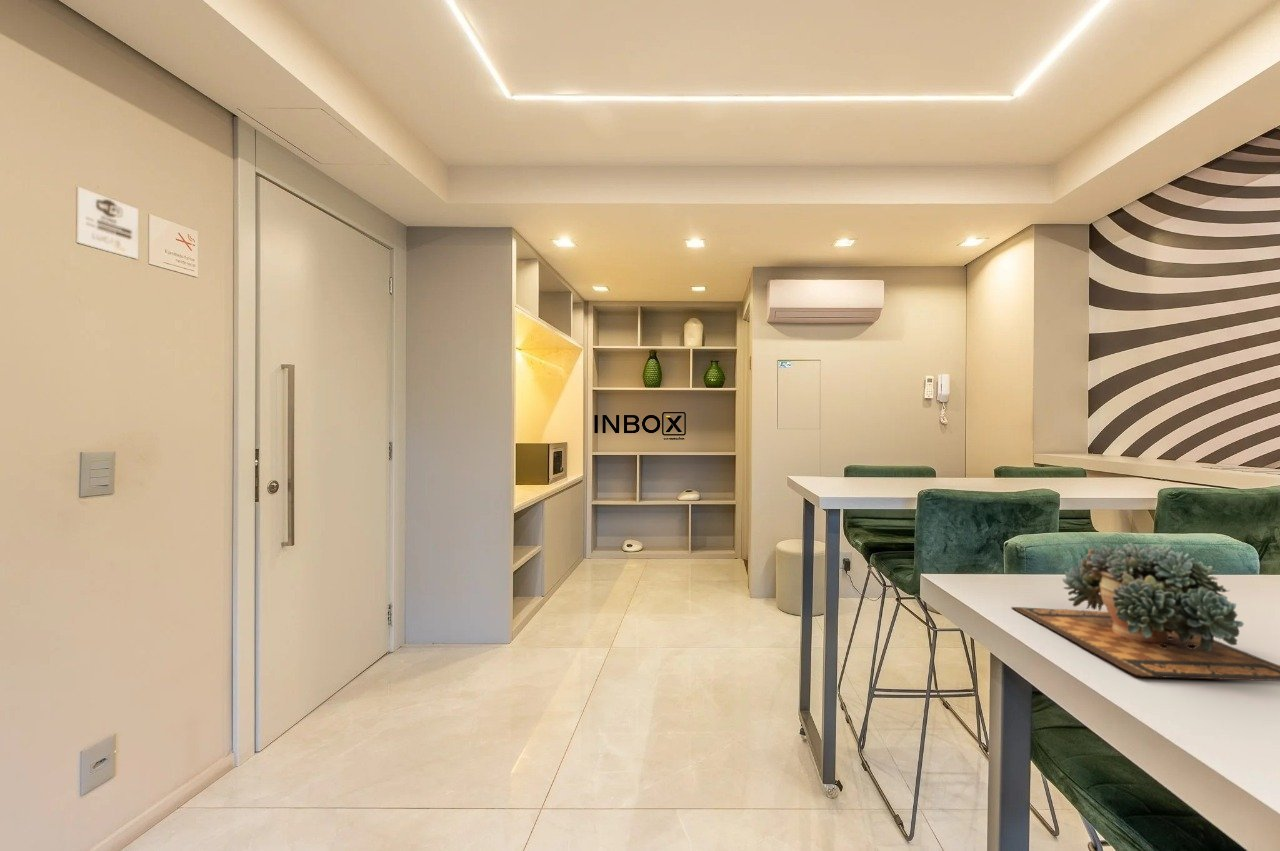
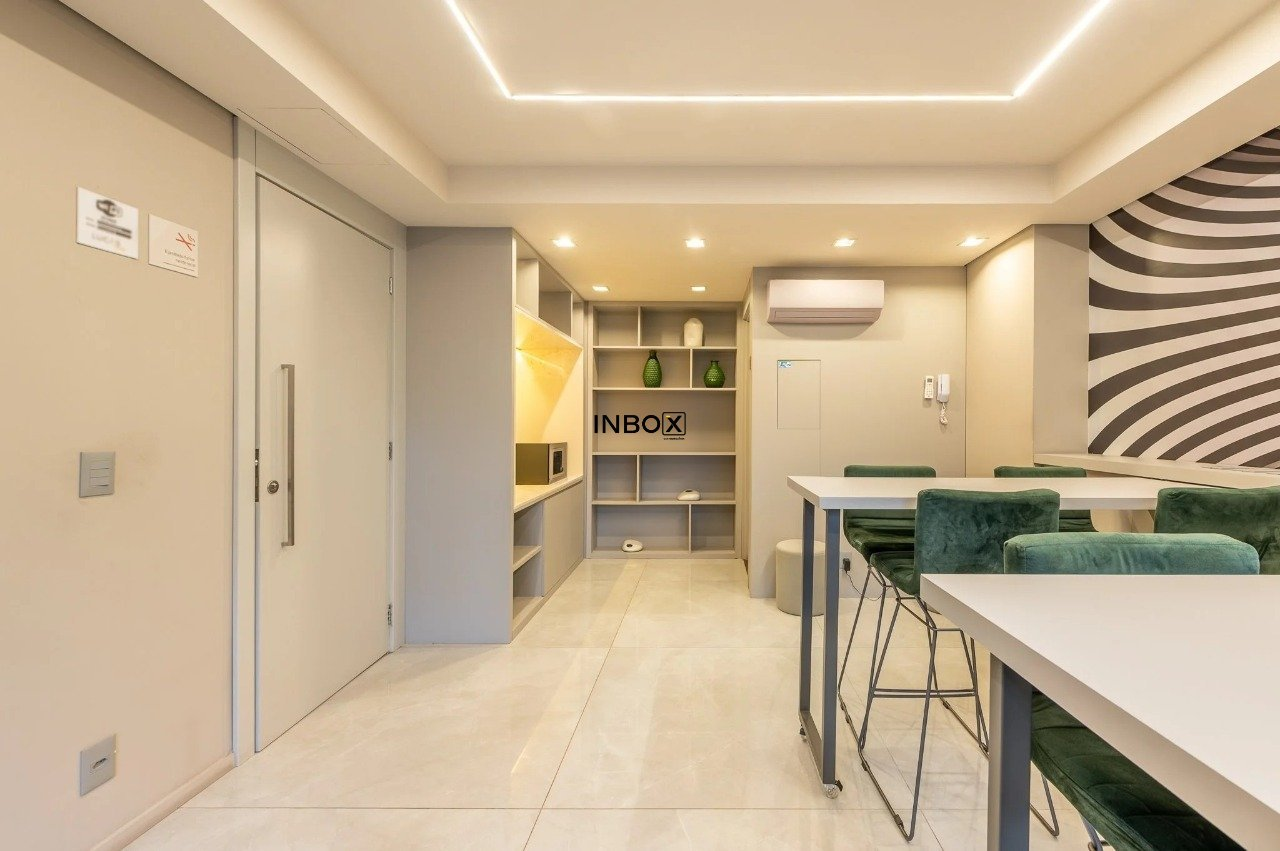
- succulent plant (1137, 591)
